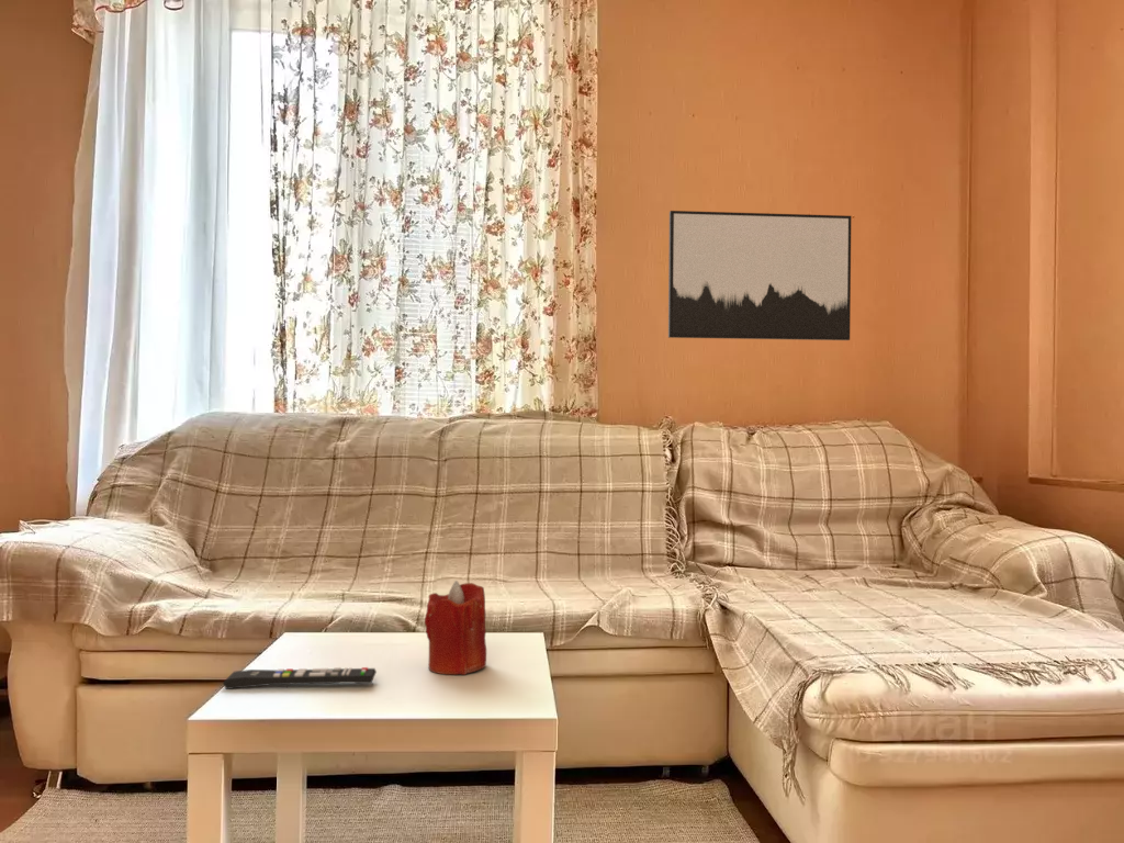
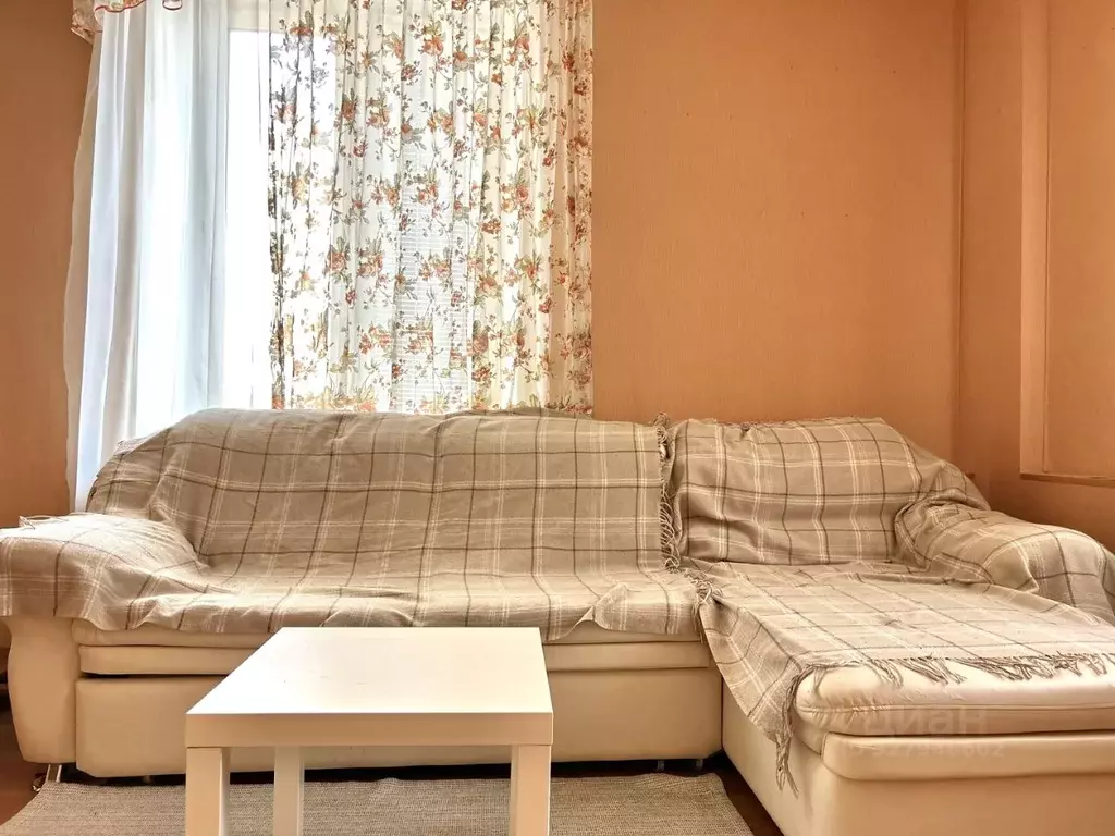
- candle (457, 623)
- wall art (760, 276)
- remote control (301, 677)
